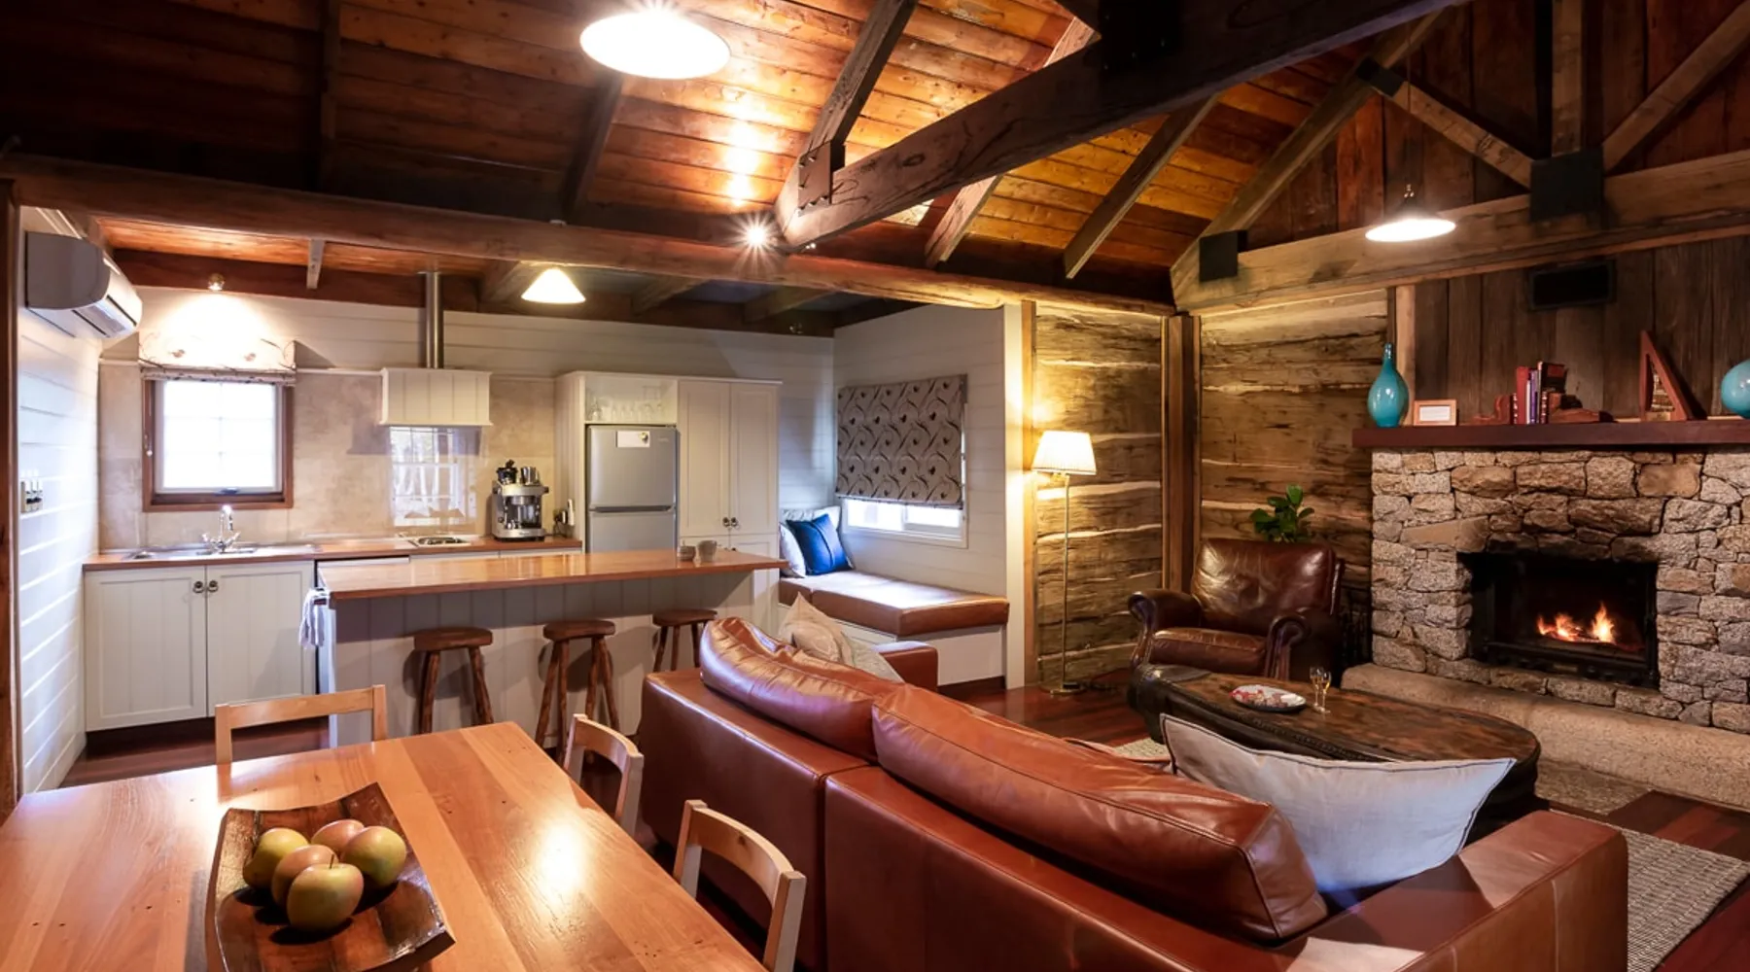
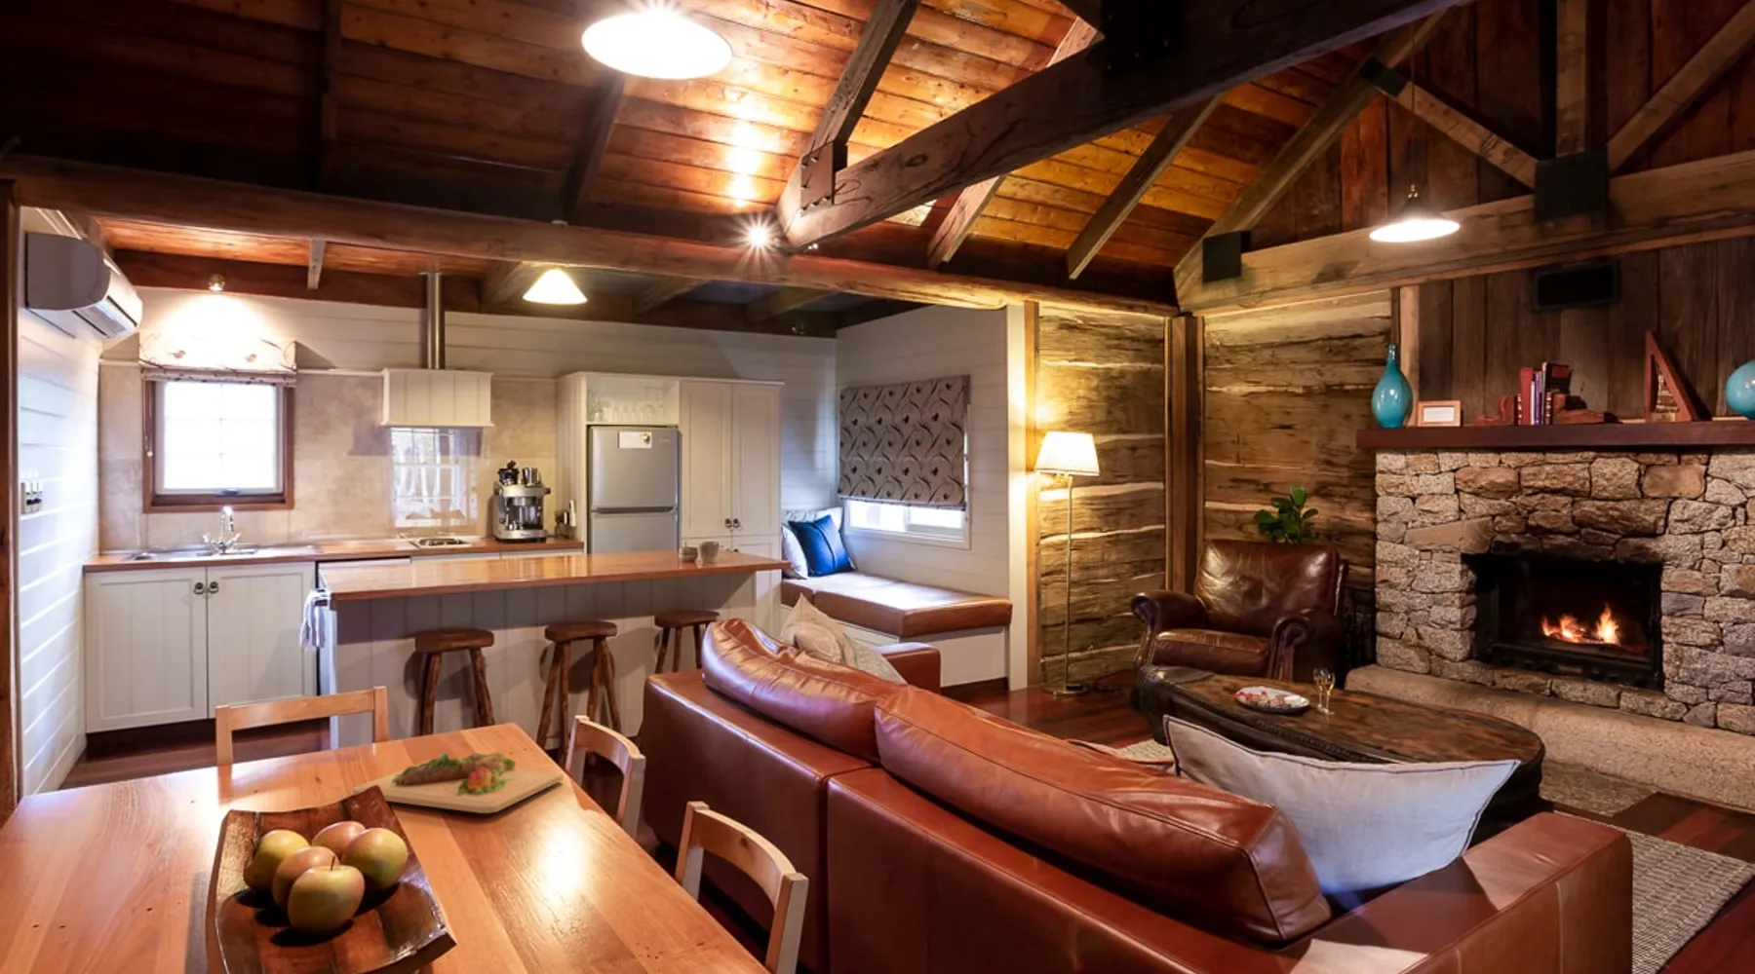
+ cutting board (460, 770)
